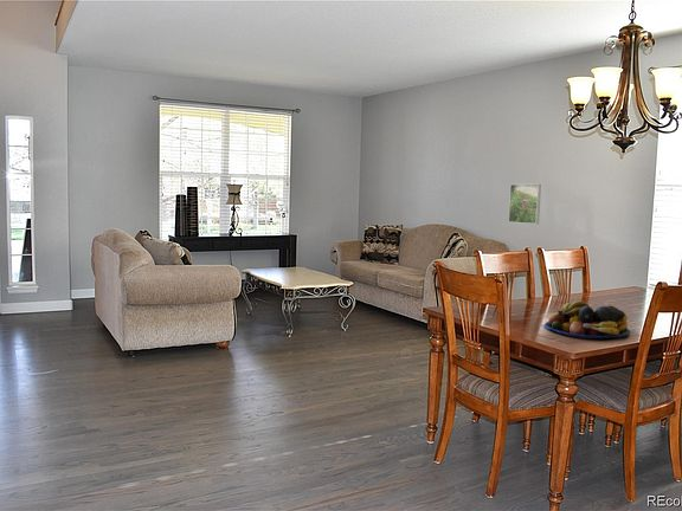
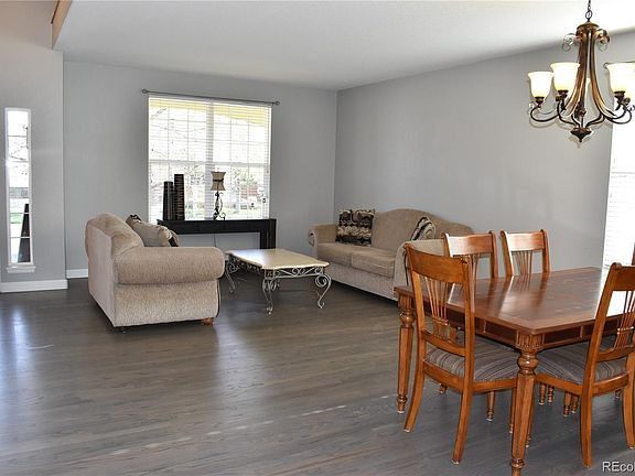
- fruit bowl (586, 315)
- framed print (523, 203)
